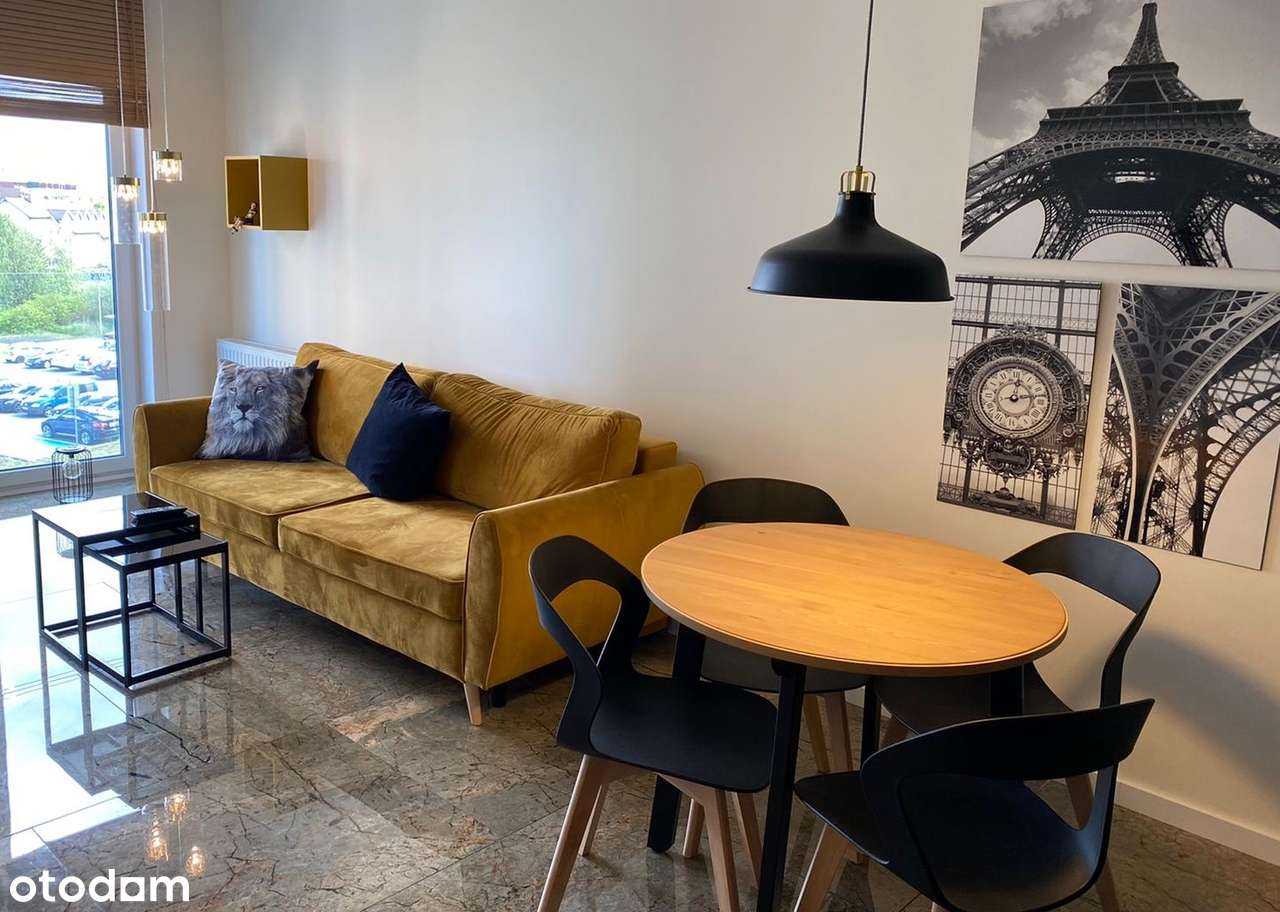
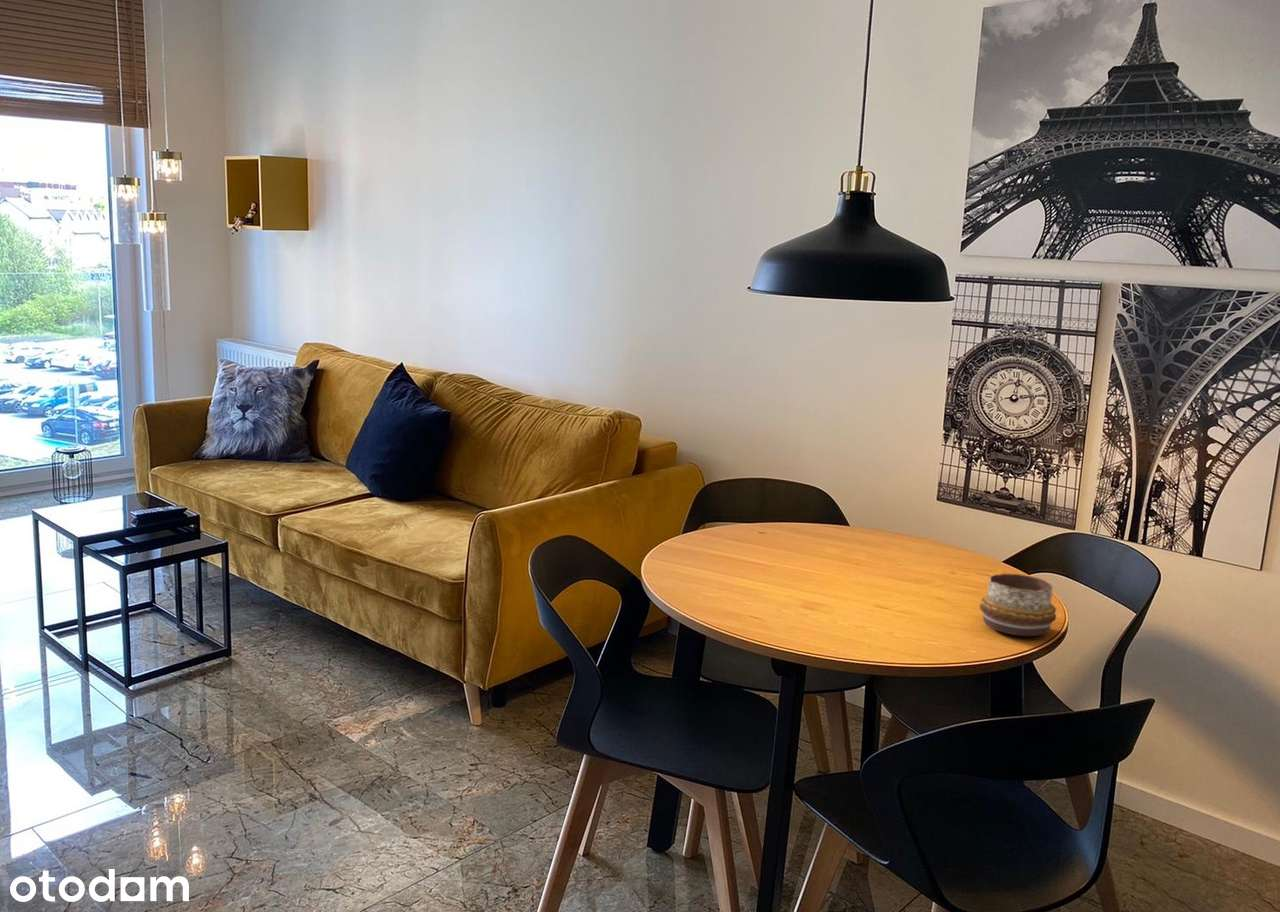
+ decorative bowl (1018, 605)
